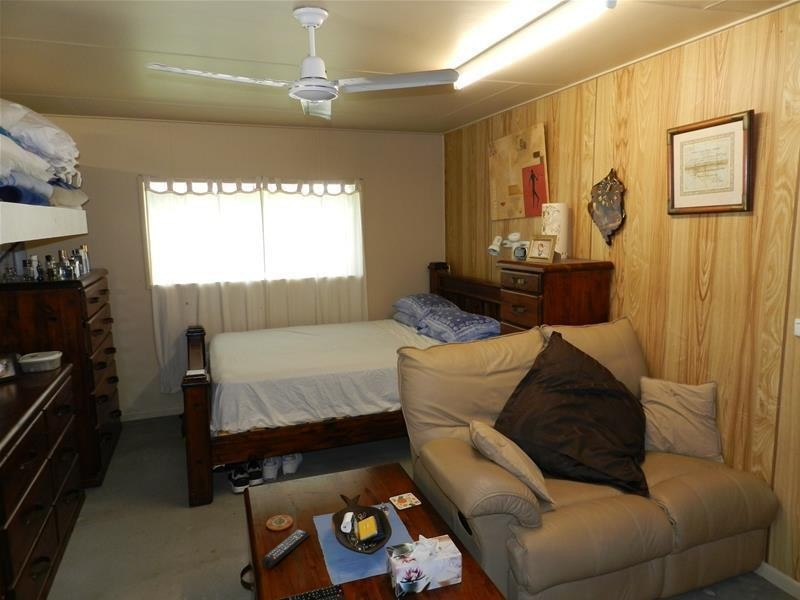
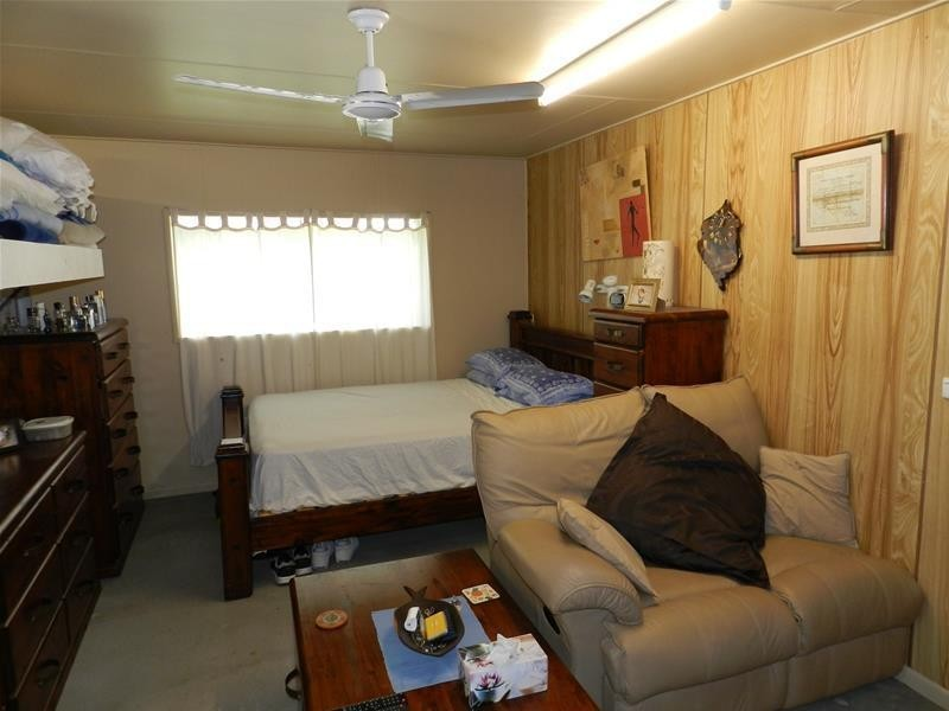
- remote control (287, 546)
